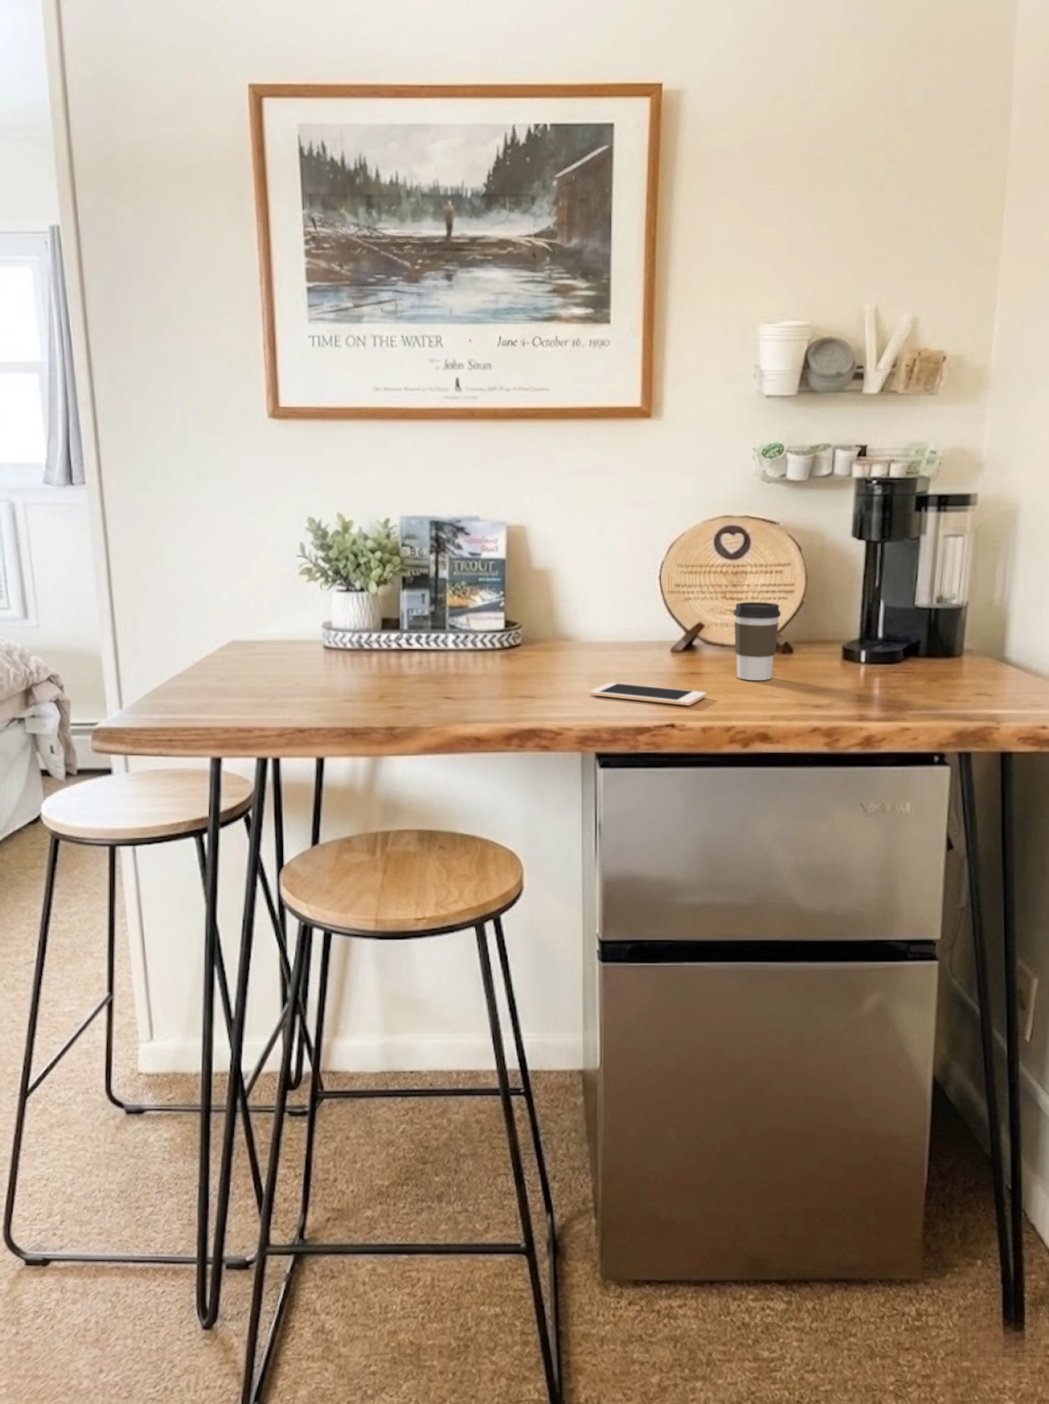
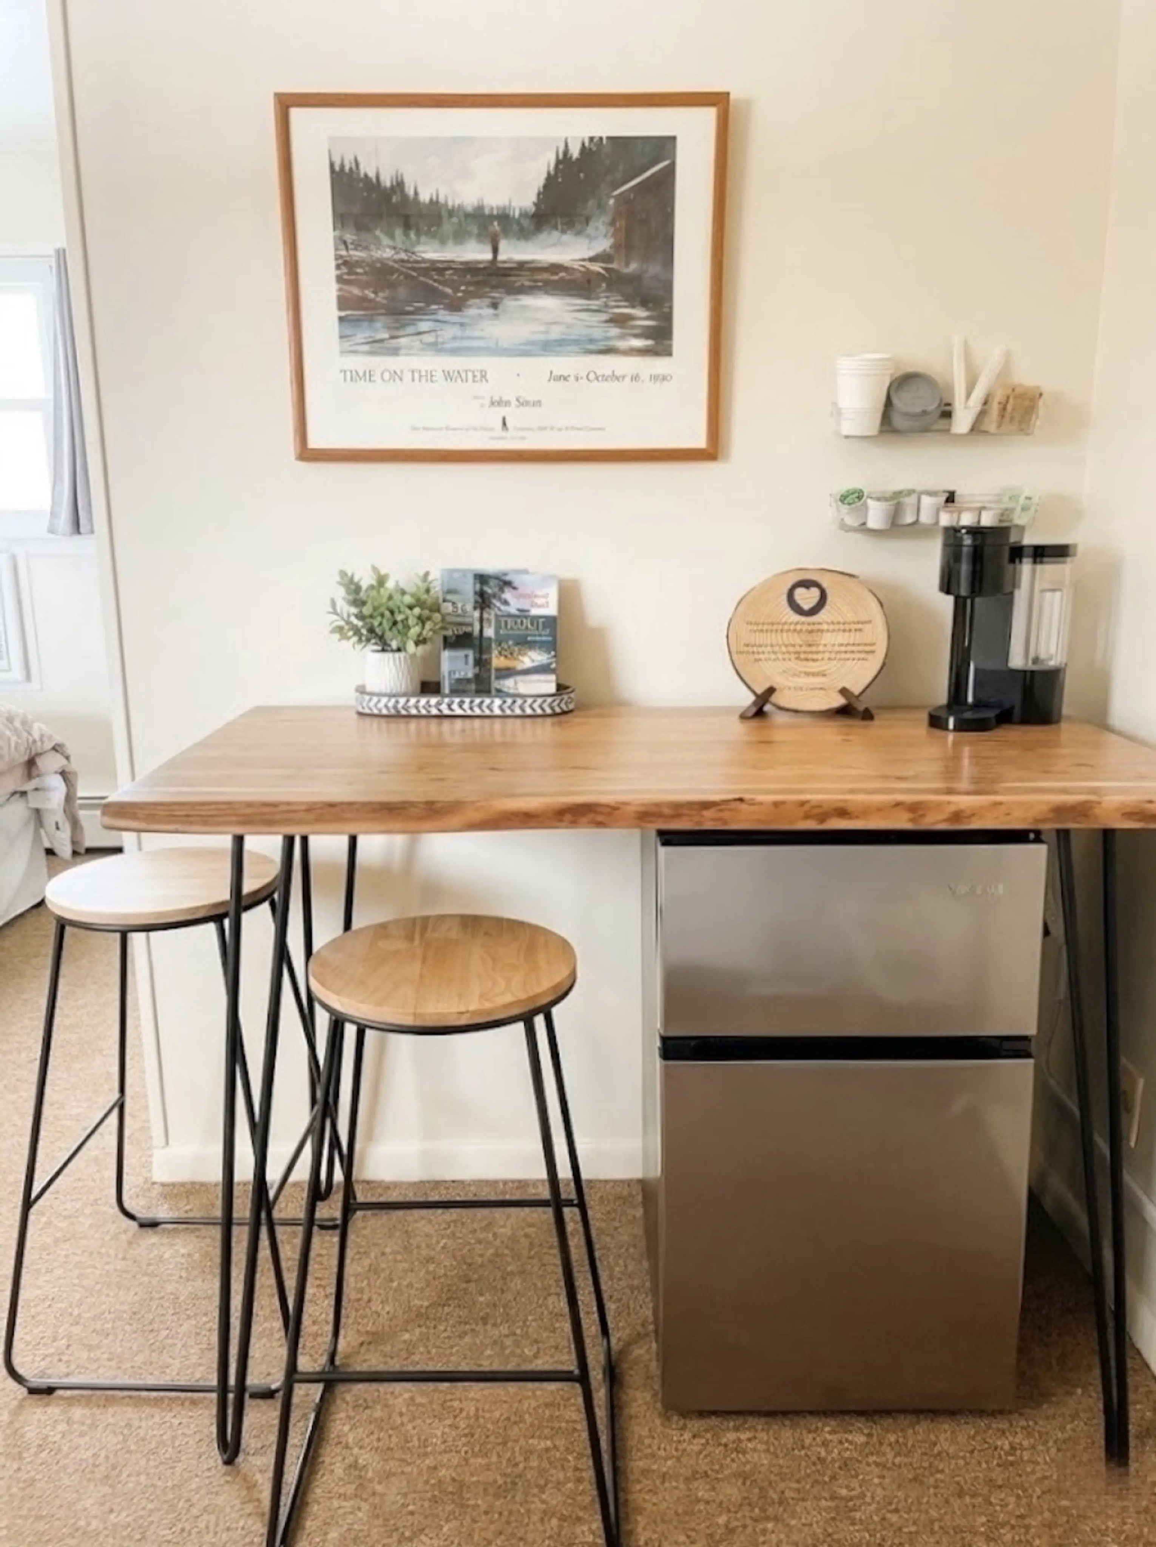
- coffee cup (756, 641)
- cell phone (648, 694)
